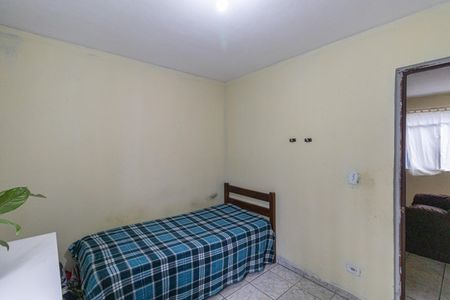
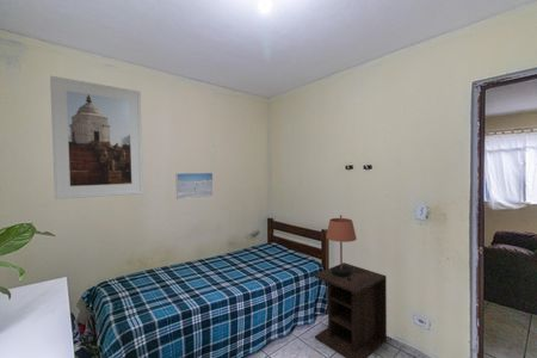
+ table lamp (341, 243)
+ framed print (100, 140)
+ nightstand (350, 307)
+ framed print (195, 185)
